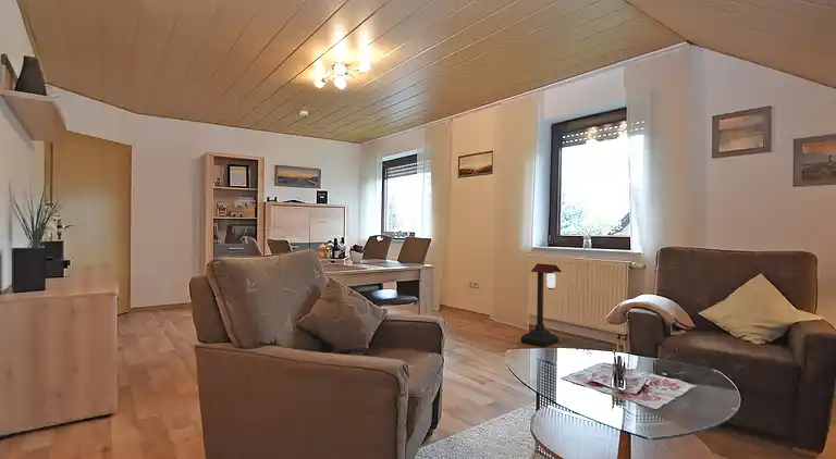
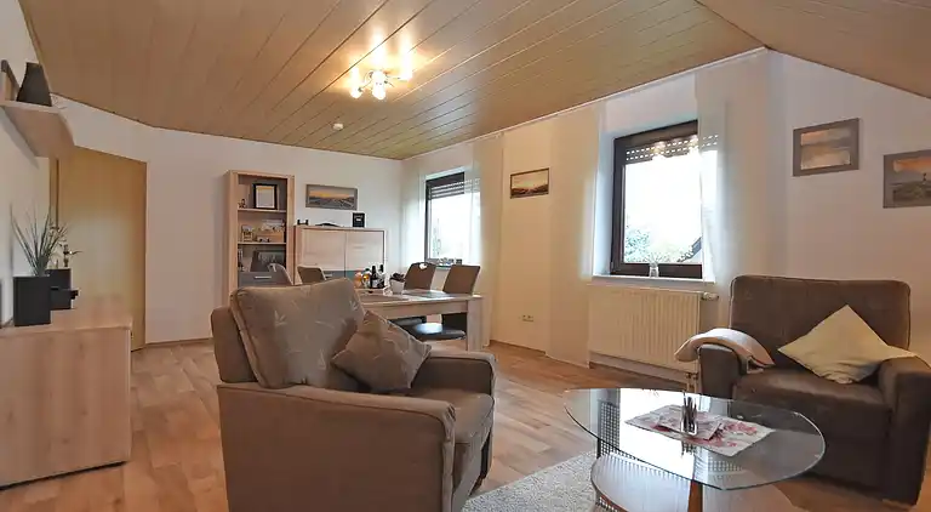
- lantern (541, 302)
